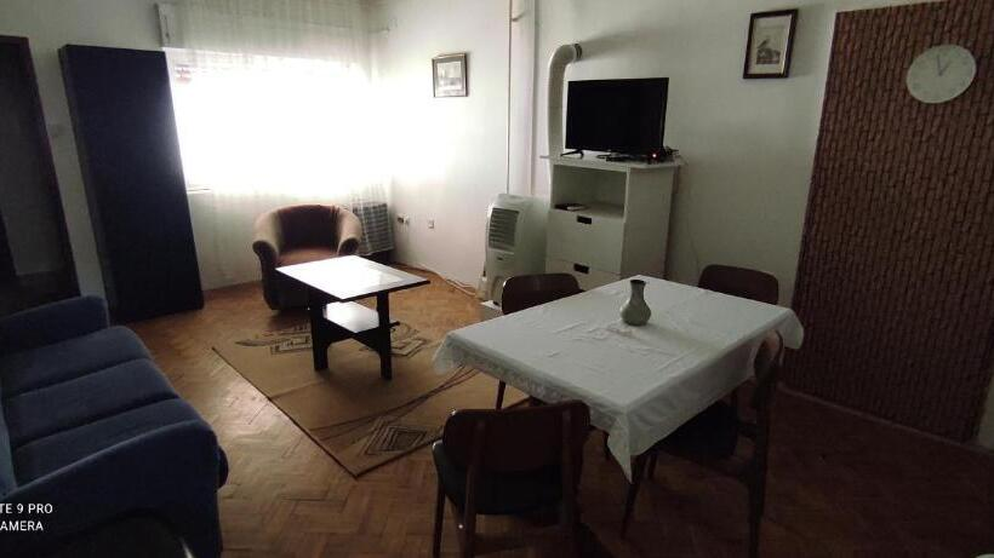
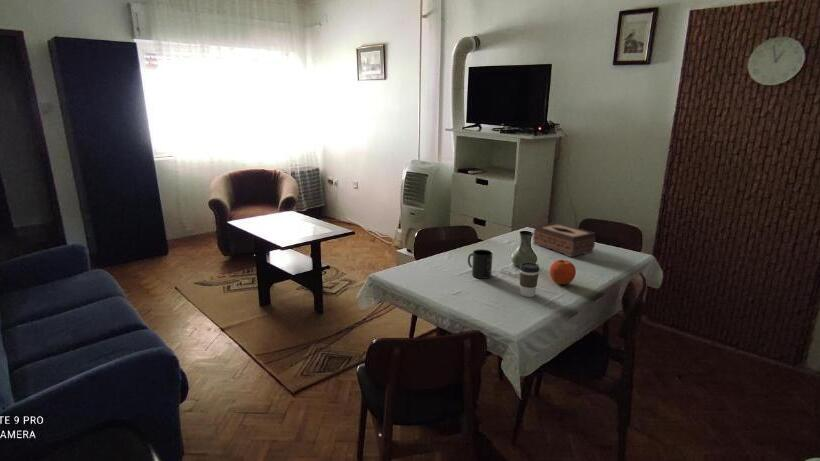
+ coffee cup (528, 279)
+ tissue box (563, 238)
+ mug (479, 262)
+ fruit (562, 271)
